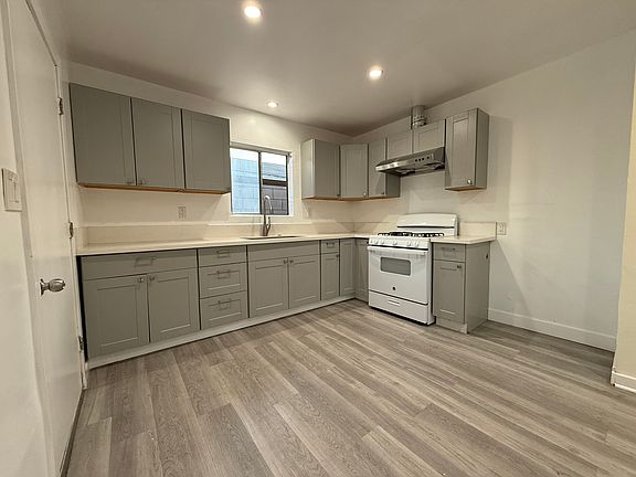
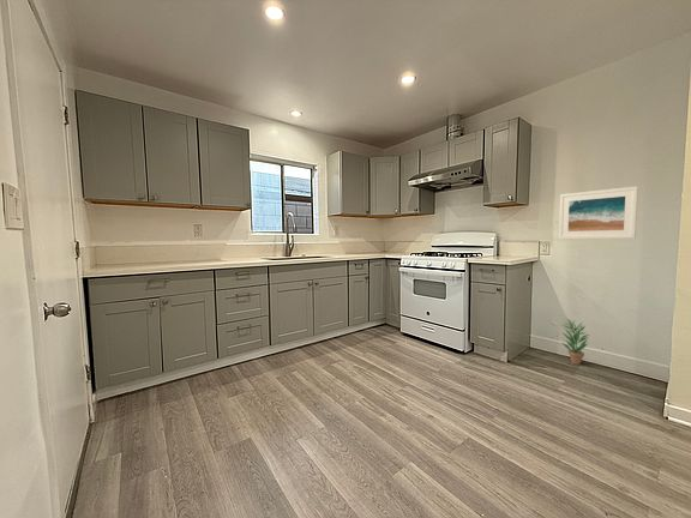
+ potted plant (575, 341)
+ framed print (595, 215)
